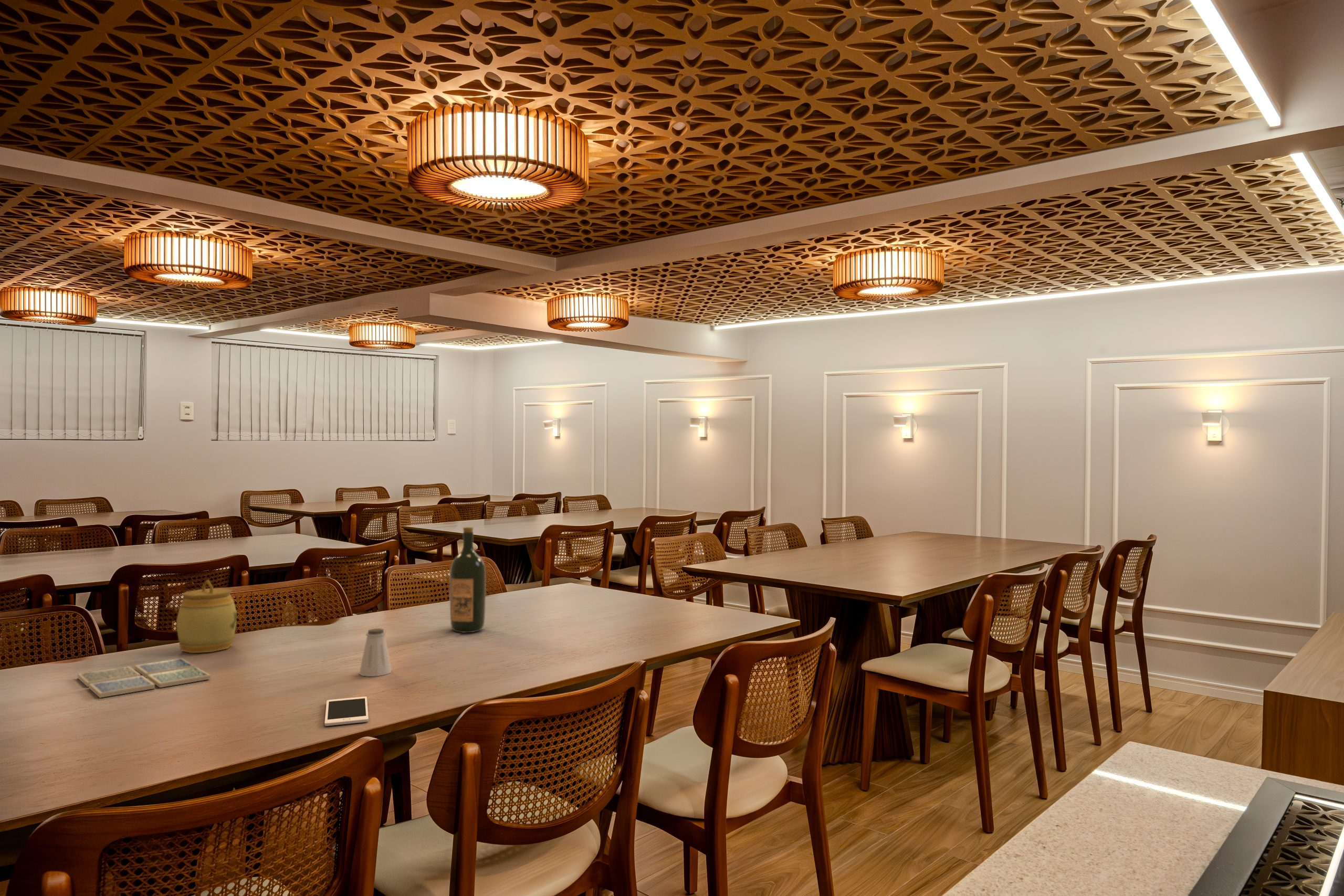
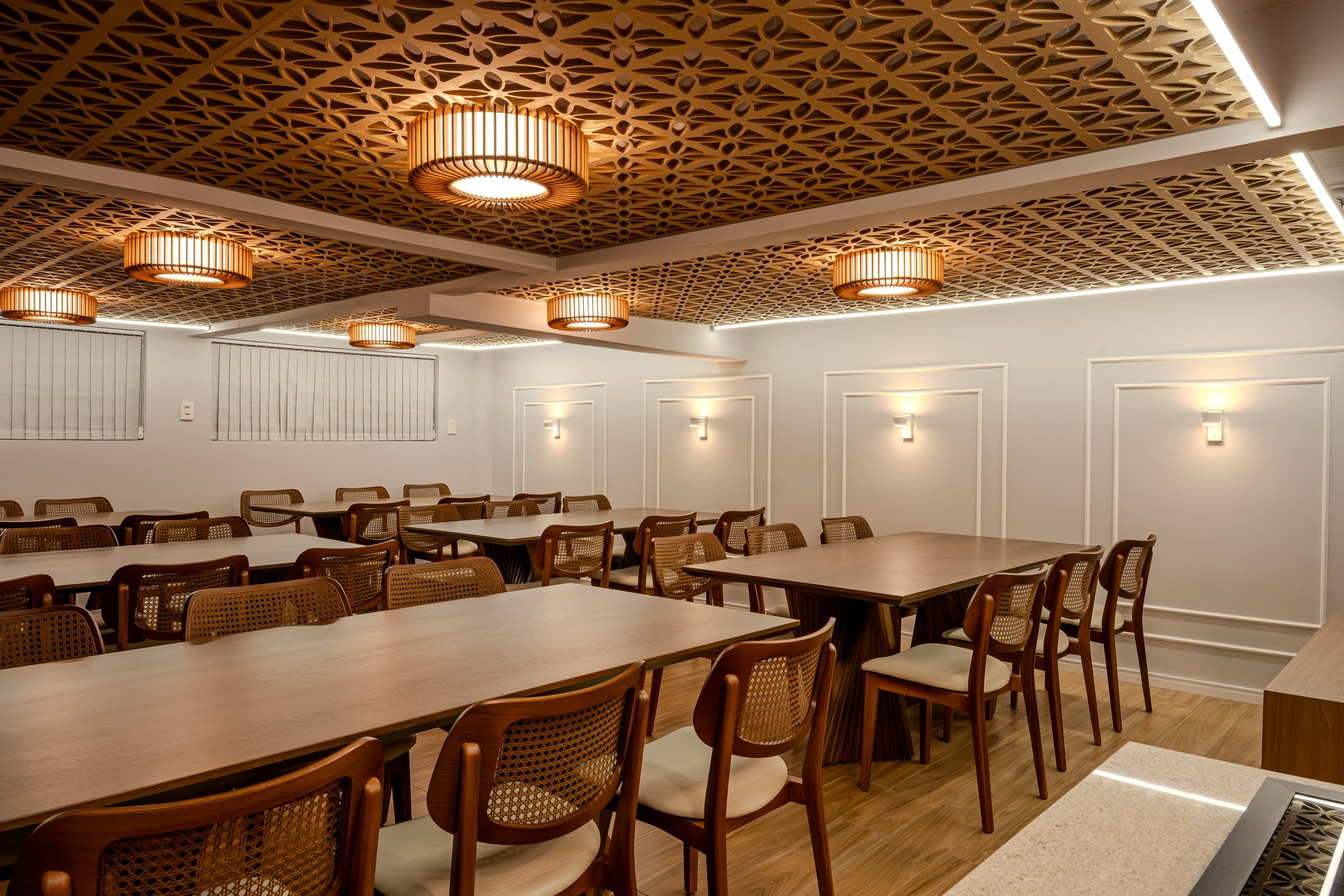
- wine bottle (468, 578)
- saltshaker (375, 651)
- jar (207, 614)
- drink coaster (144, 677)
- cell phone (346, 710)
